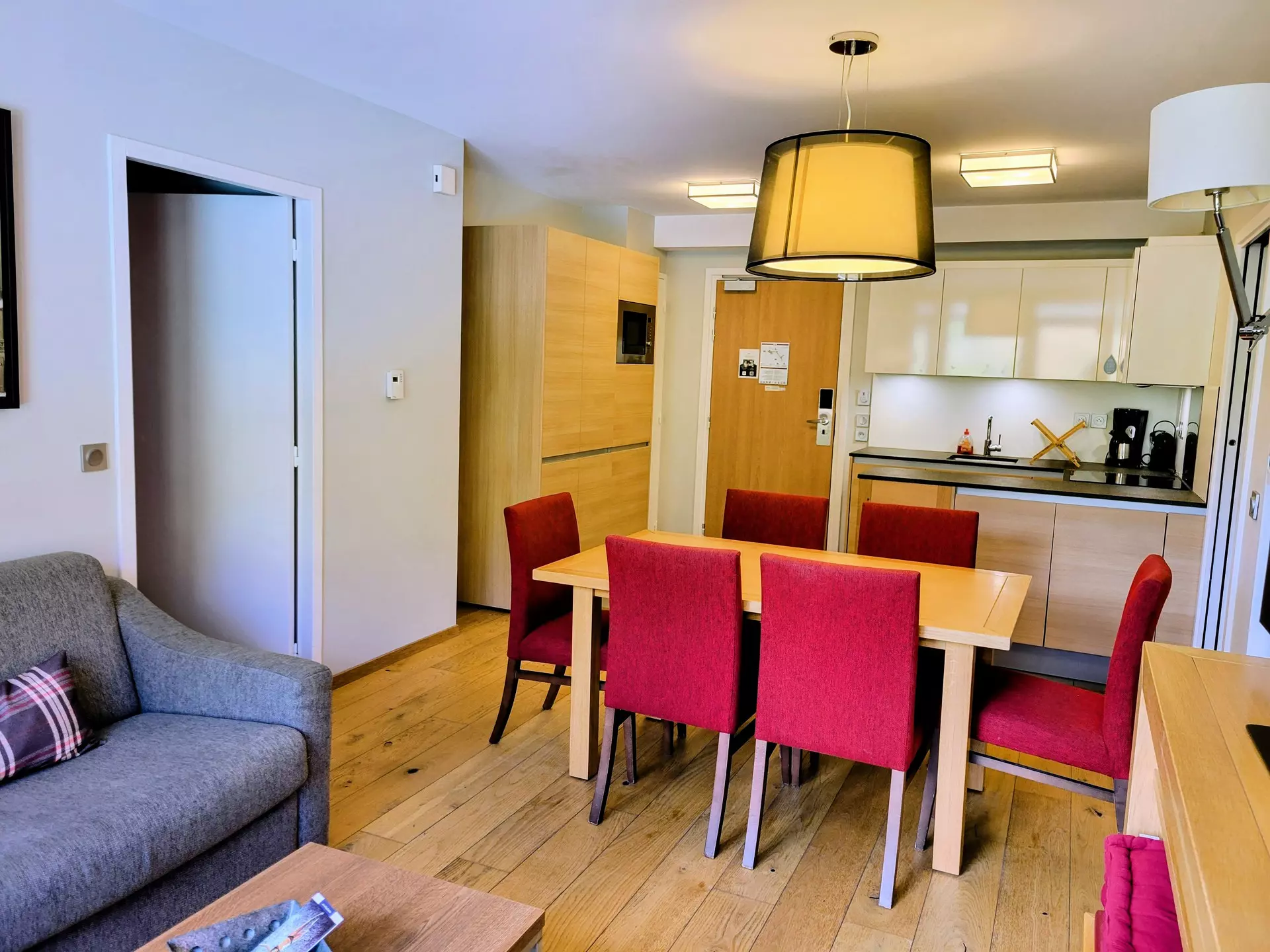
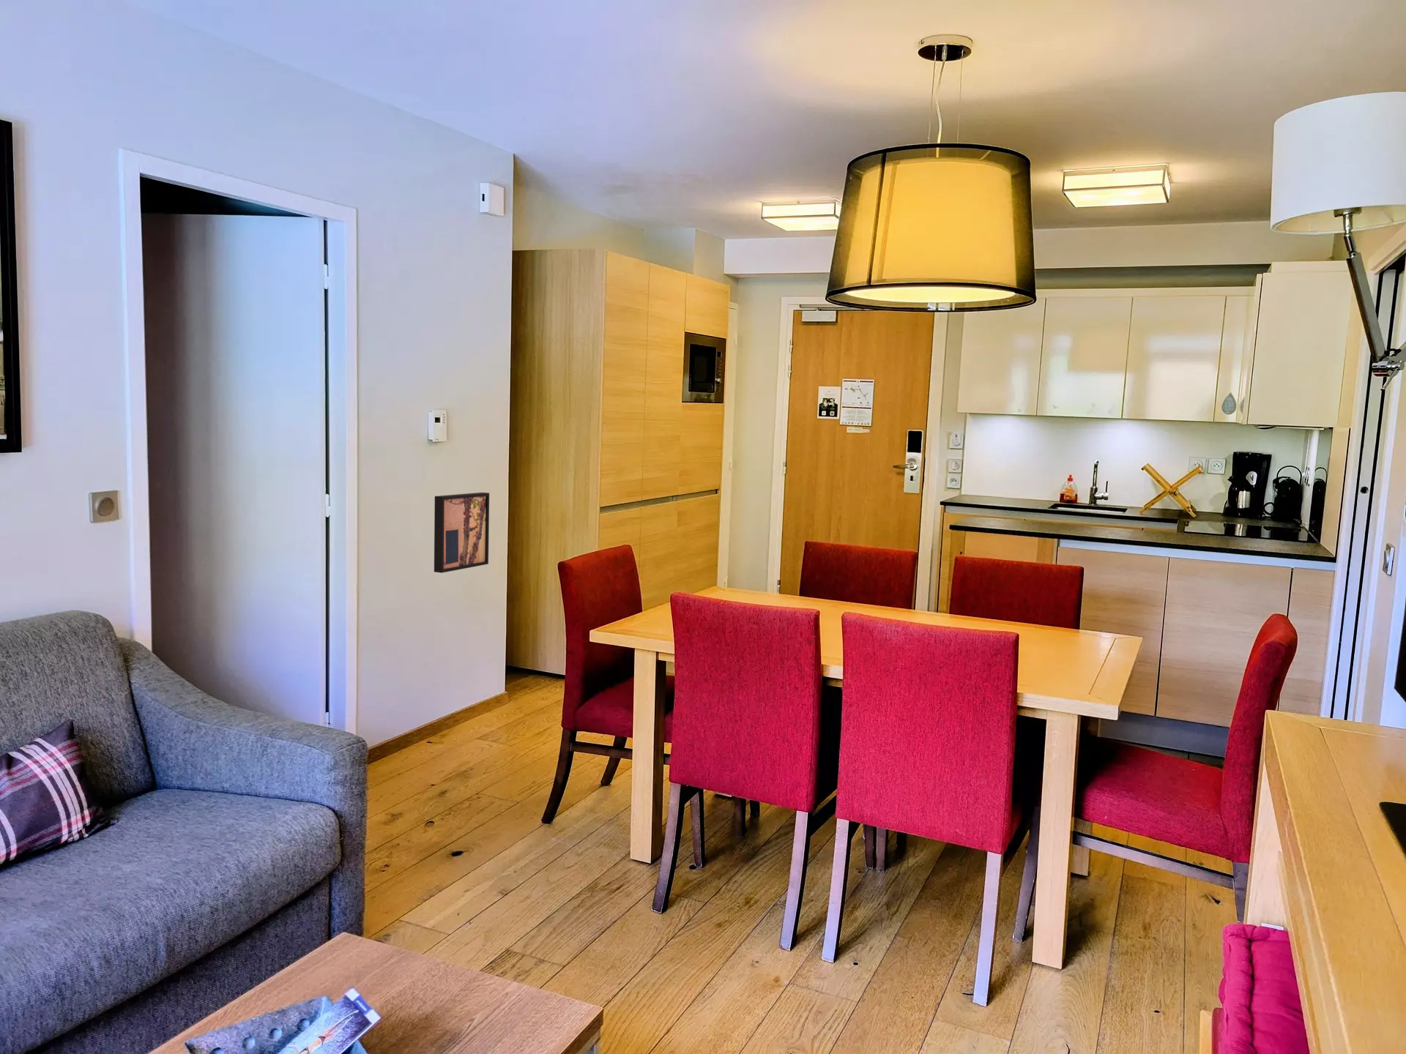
+ wall art (462, 530)
